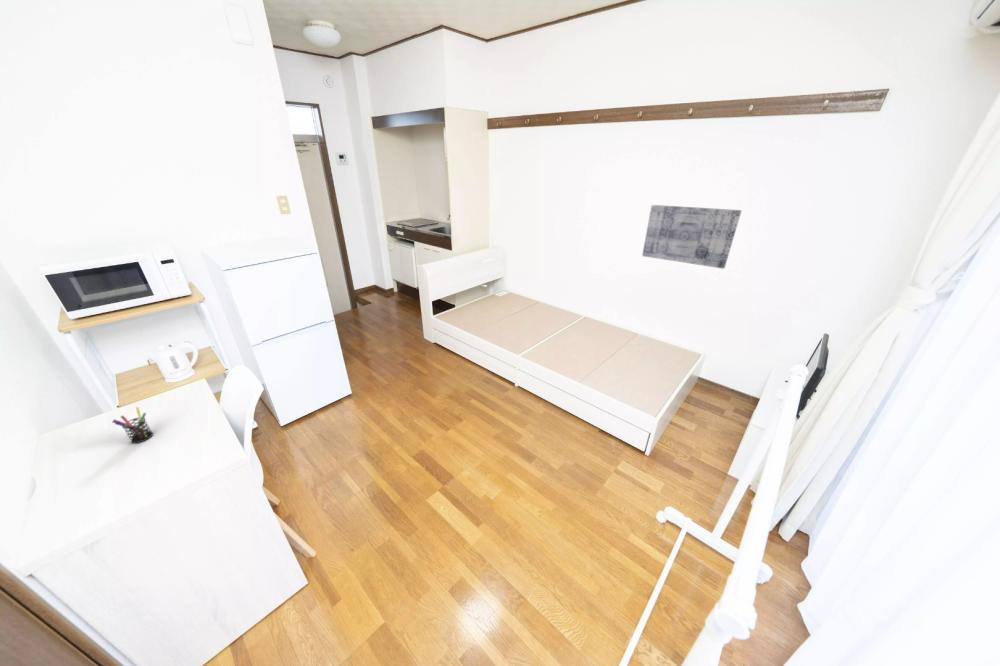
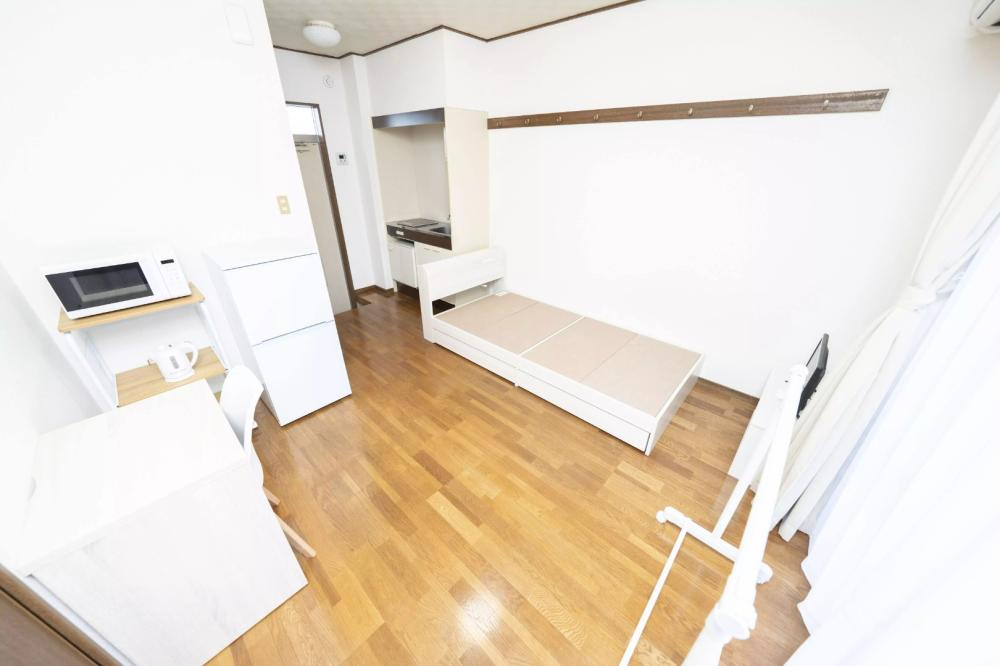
- wall art (686, 235)
- pen holder (136, 425)
